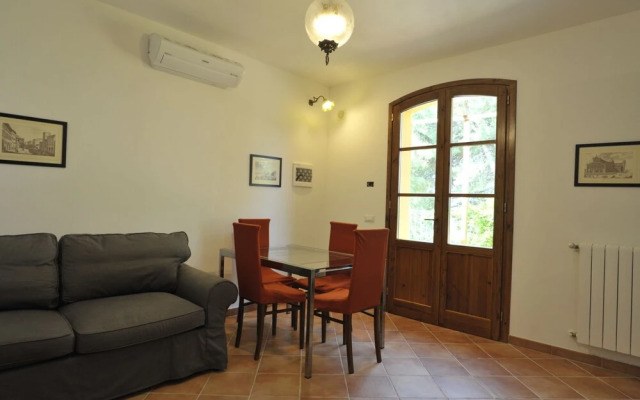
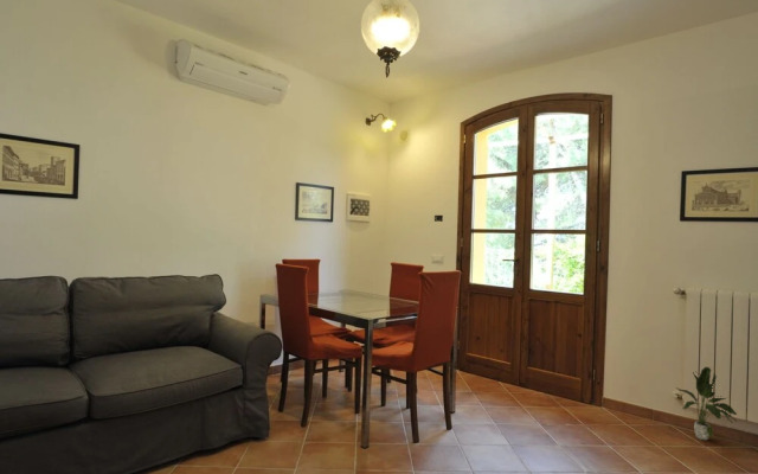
+ potted plant (706, 404)
